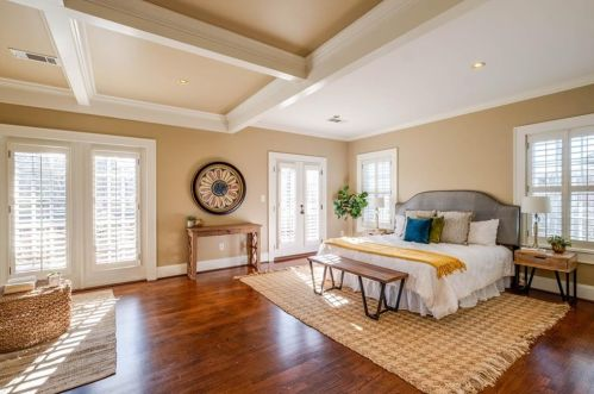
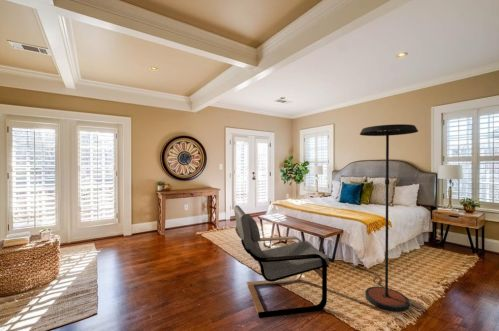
+ armchair (278, 252)
+ floor lamp (386, 209)
